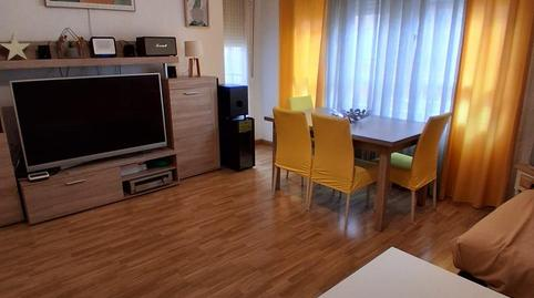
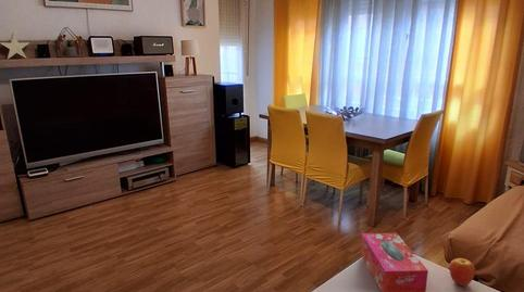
+ tissue box (390, 261)
+ fruit (461, 270)
